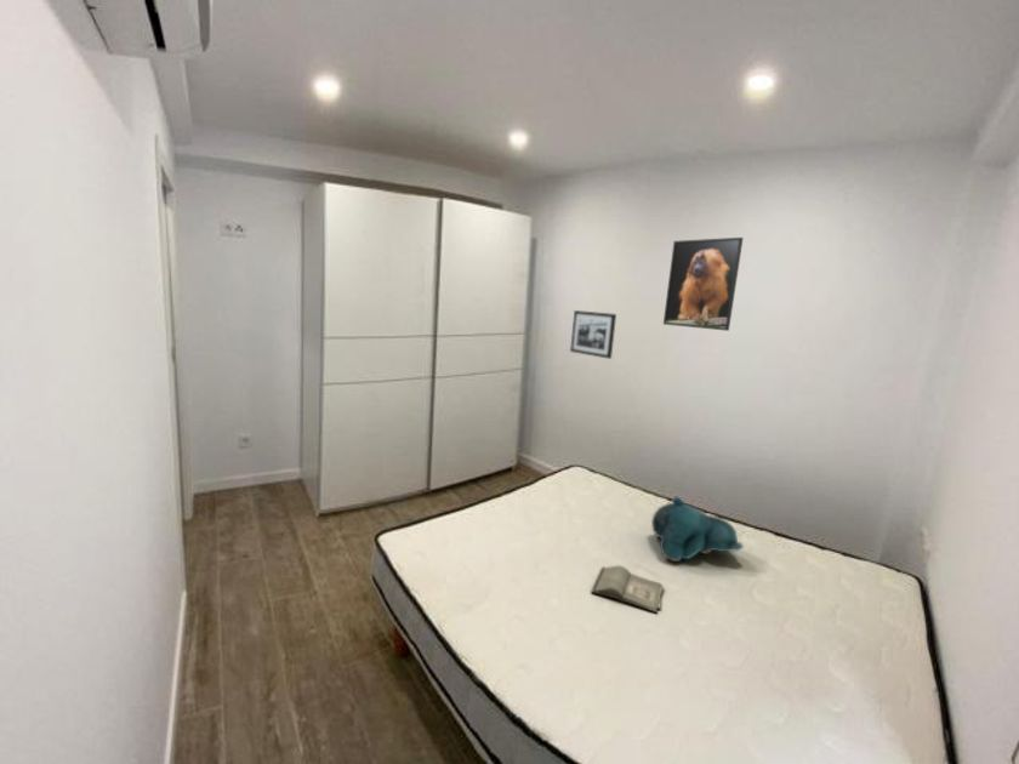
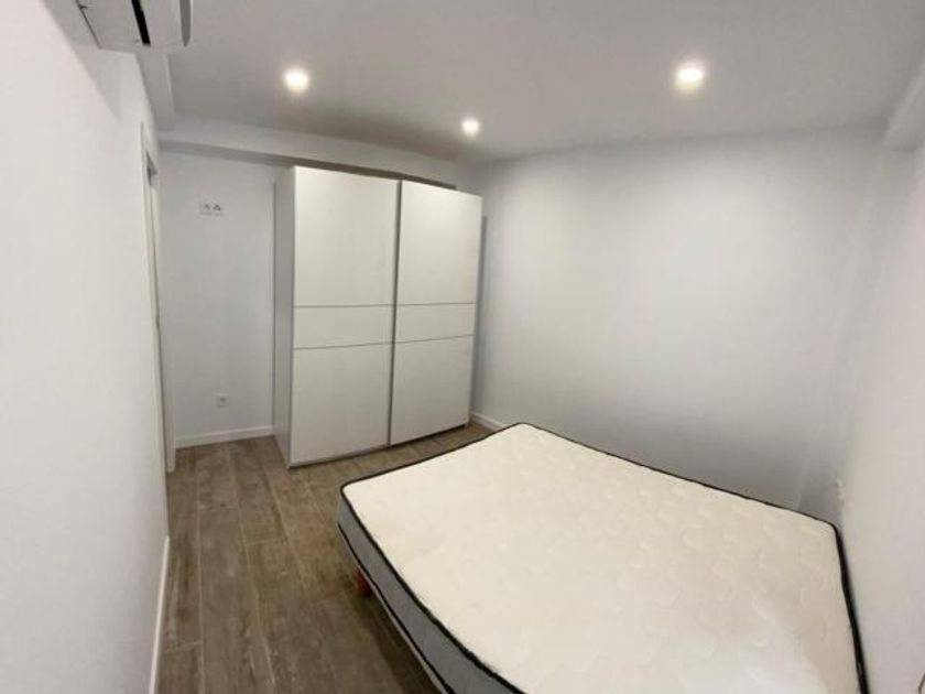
- hardback book (628, 585)
- picture frame (592, 333)
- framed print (700, 284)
- teddy bear (696, 526)
